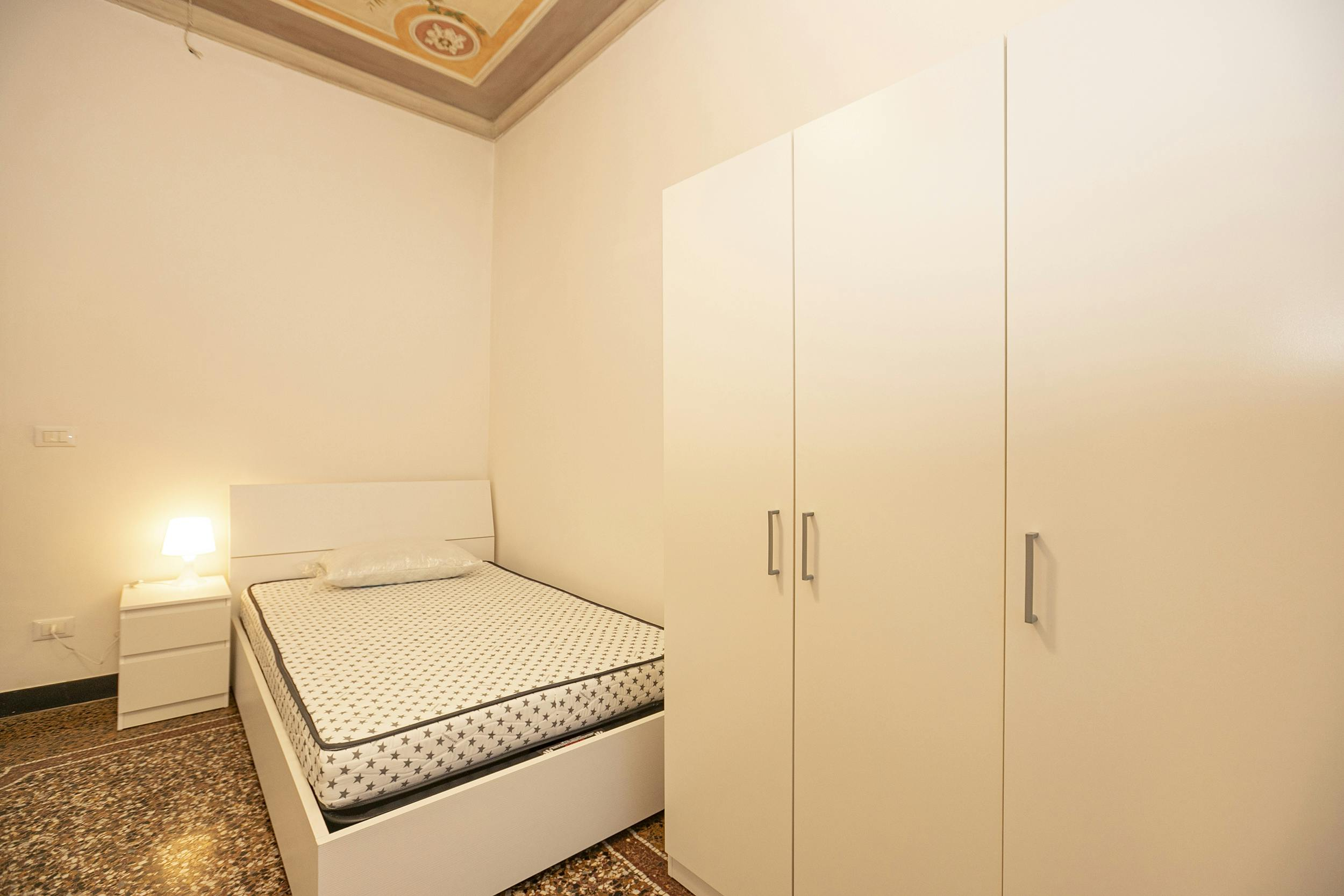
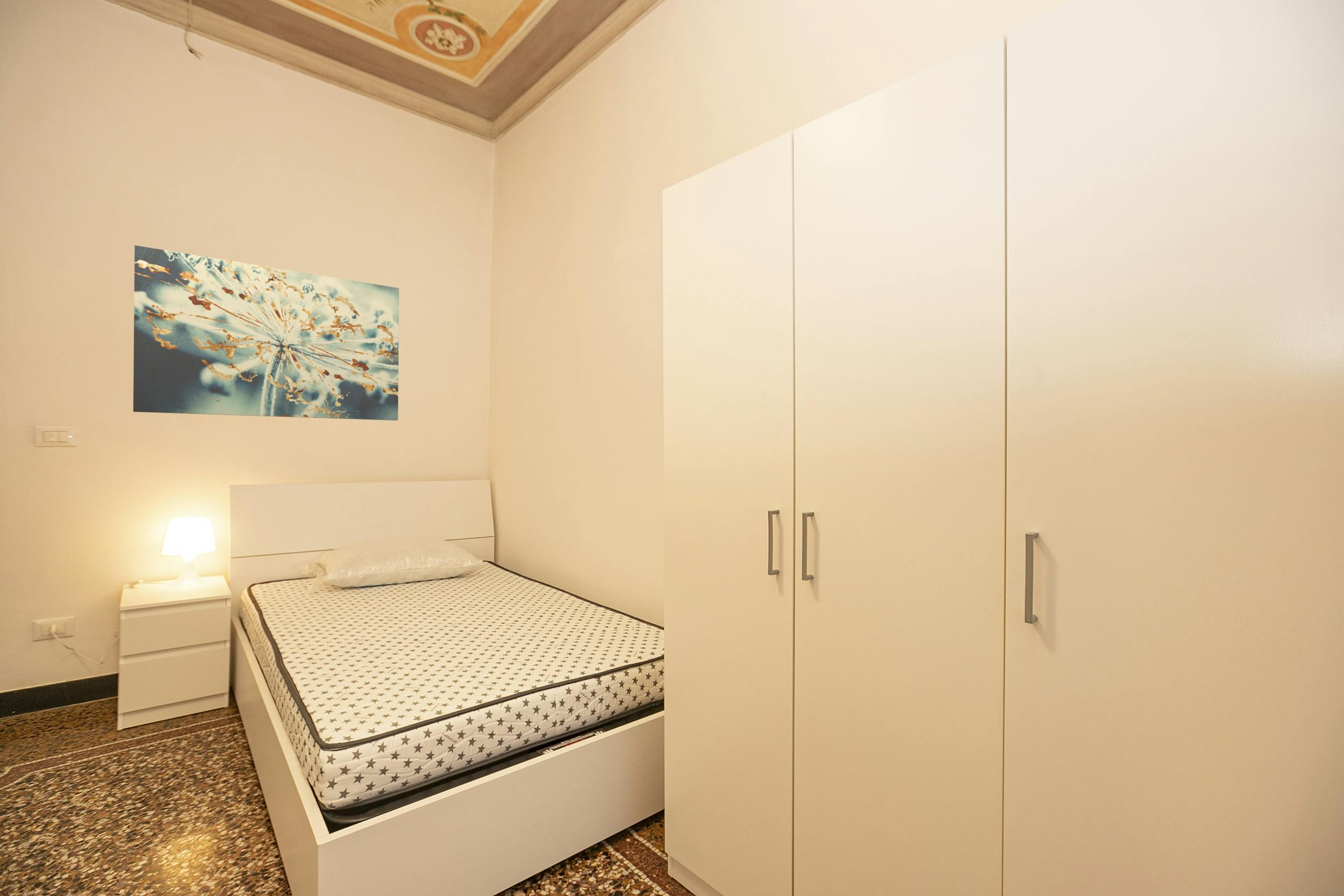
+ wall art (281, 343)
